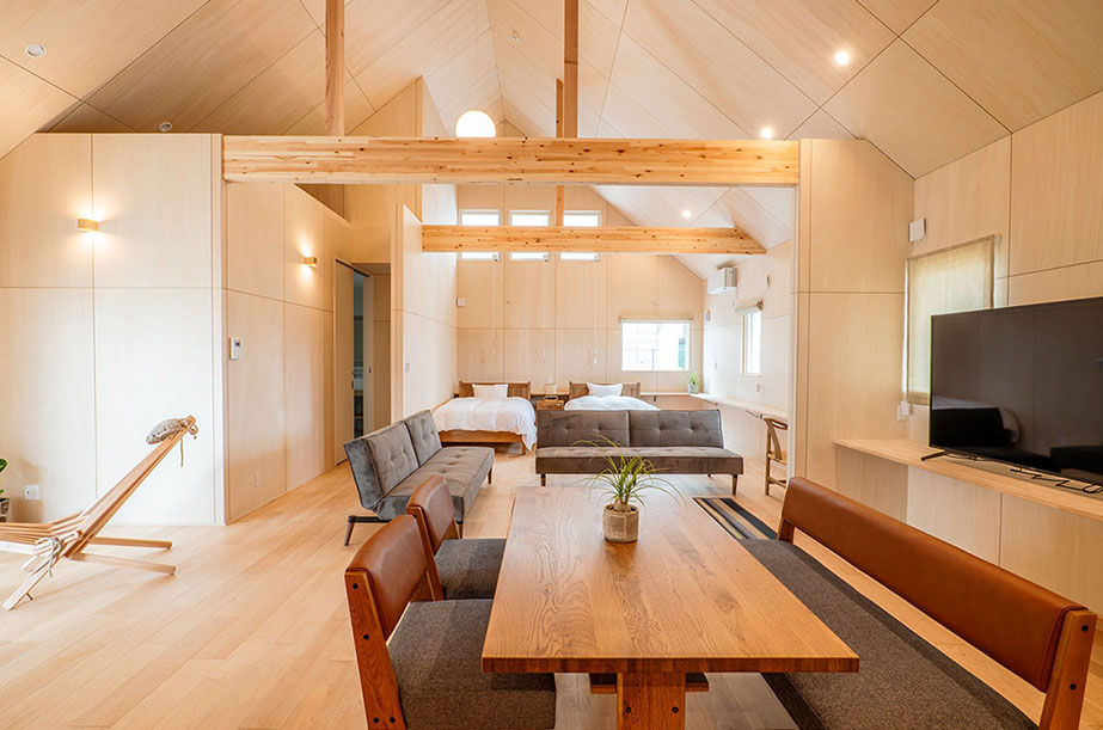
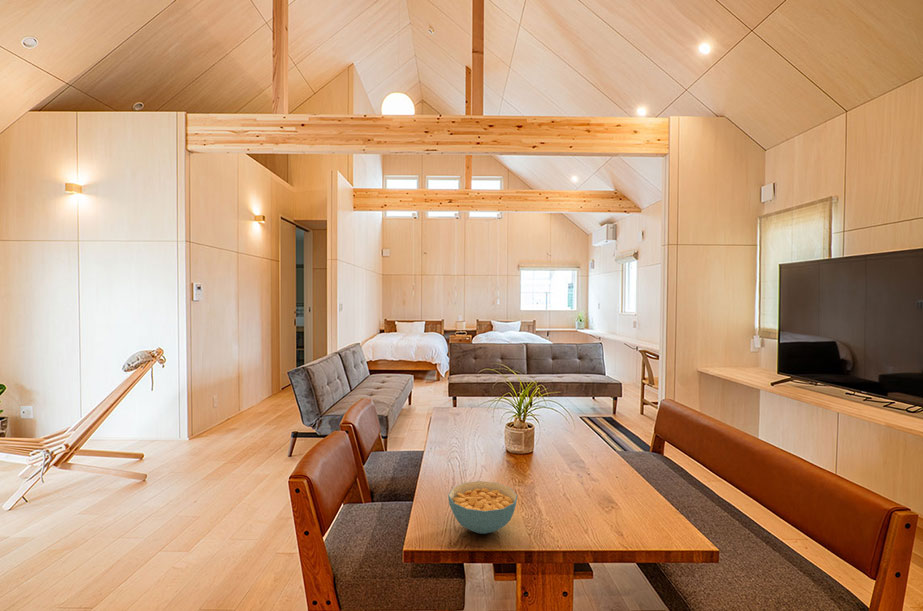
+ cereal bowl (482, 511)
